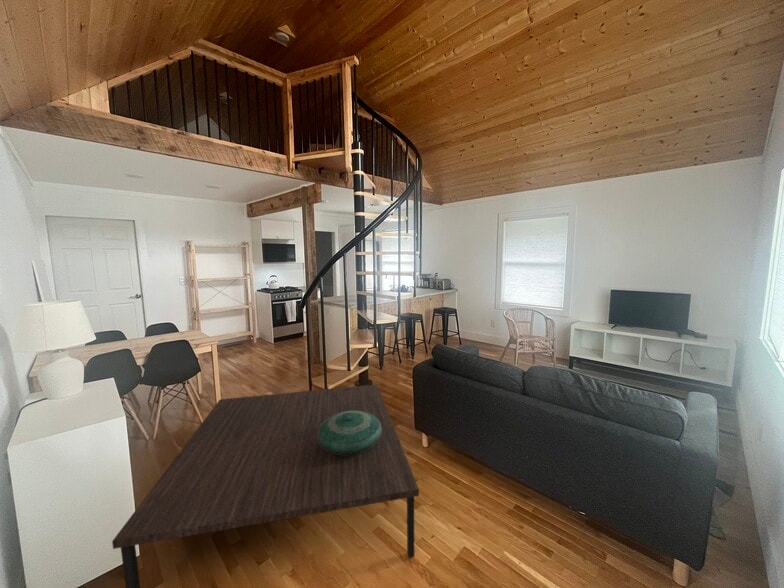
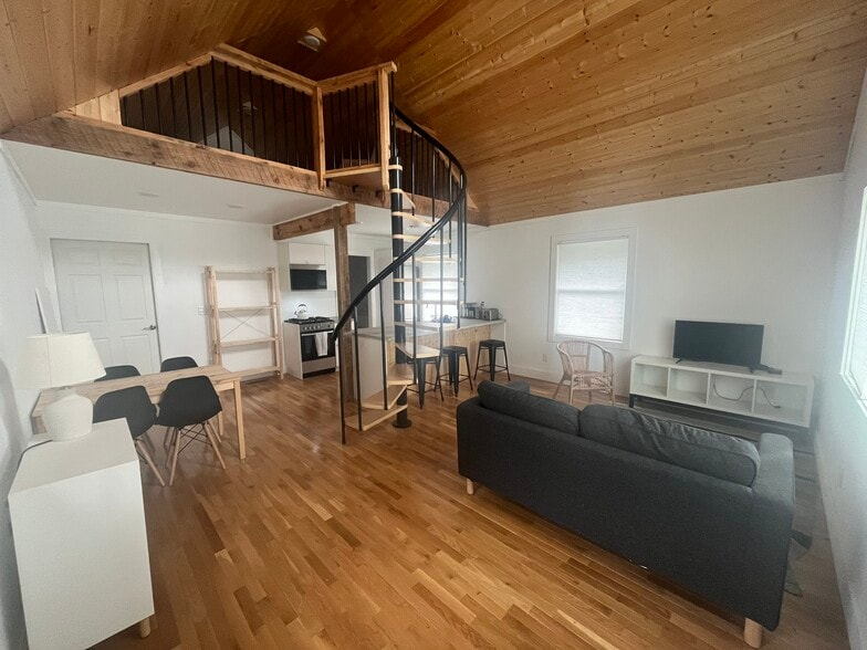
- coffee table (296, 460)
- decorative bowl (349, 427)
